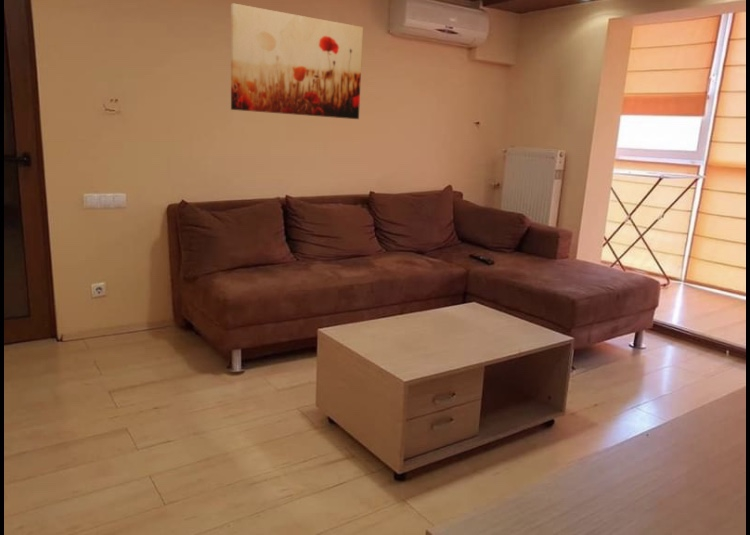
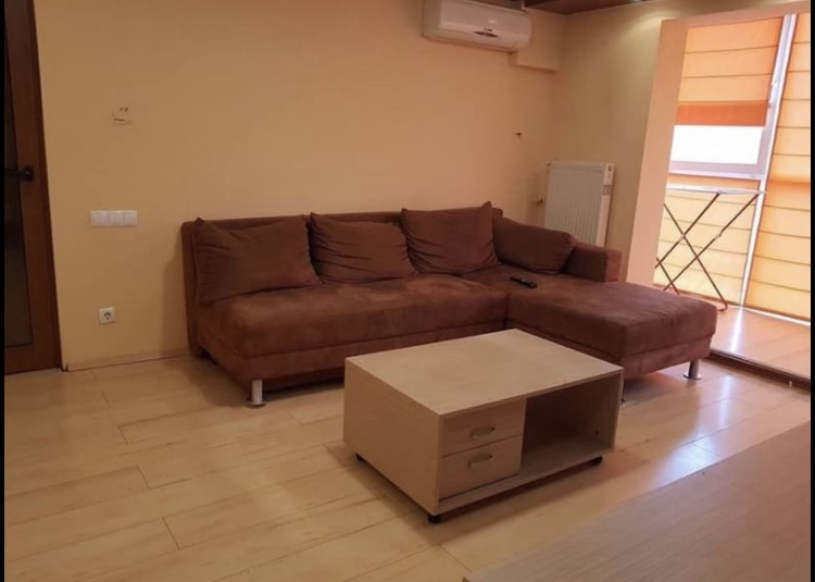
- wall art (300, 66)
